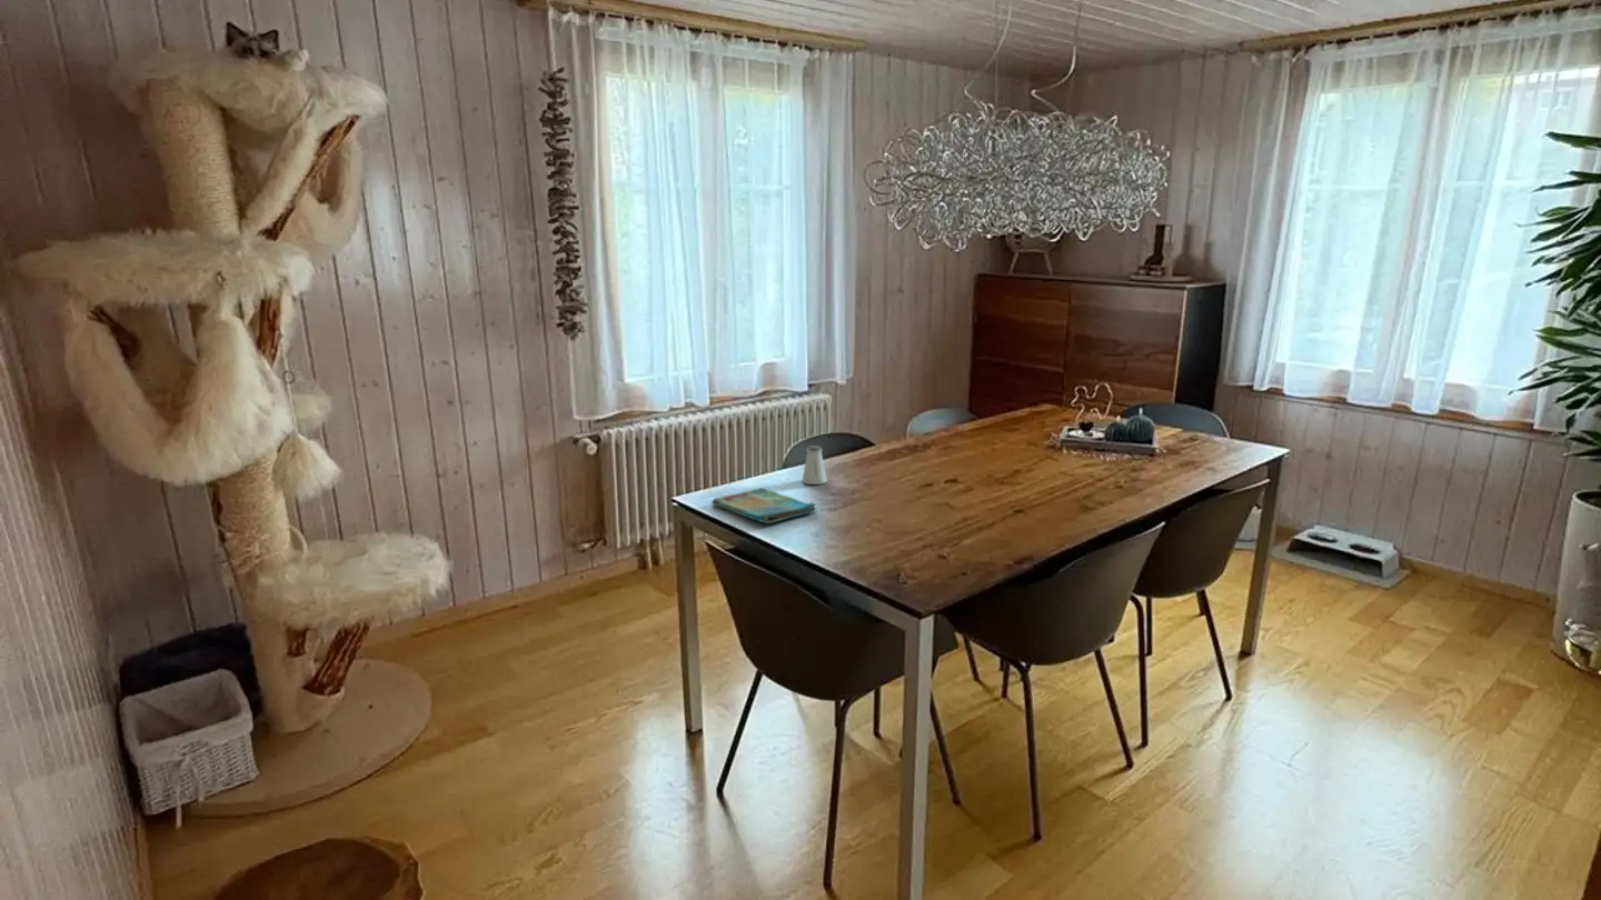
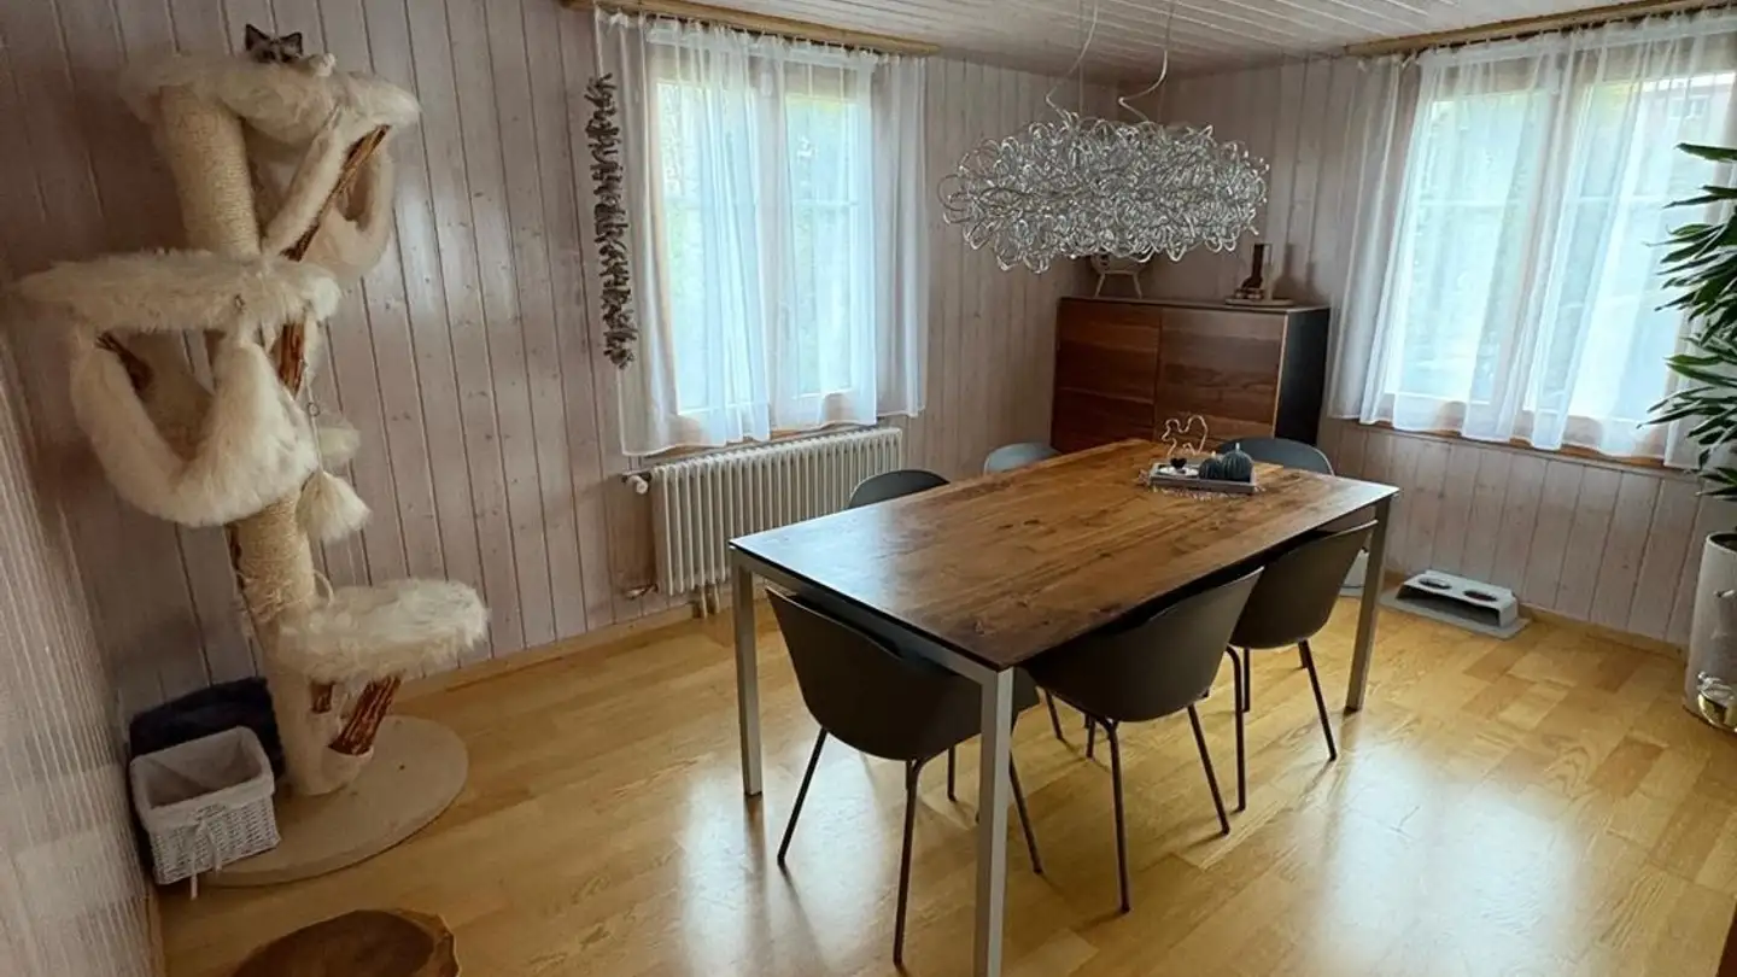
- saltshaker (814, 463)
- dish towel (763, 503)
